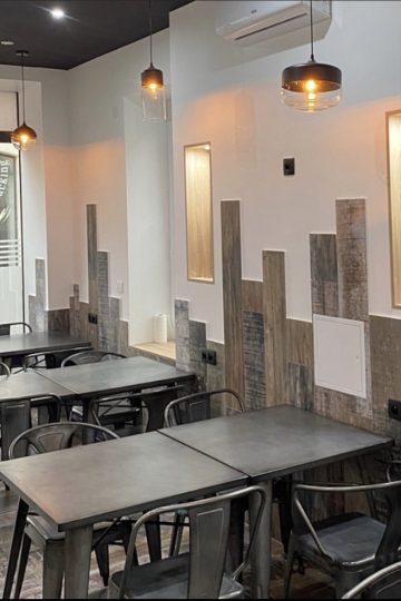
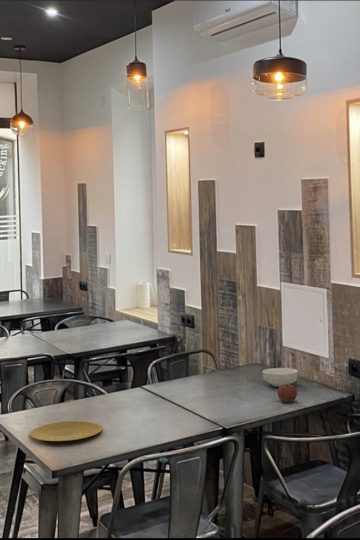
+ cereal bowl (280, 377)
+ apple (287, 392)
+ plate (66, 431)
